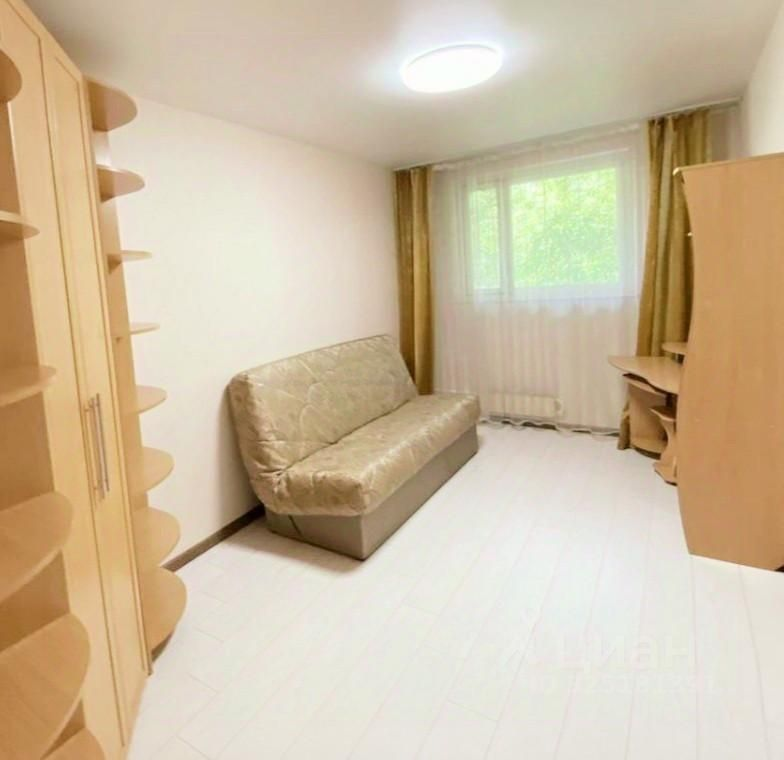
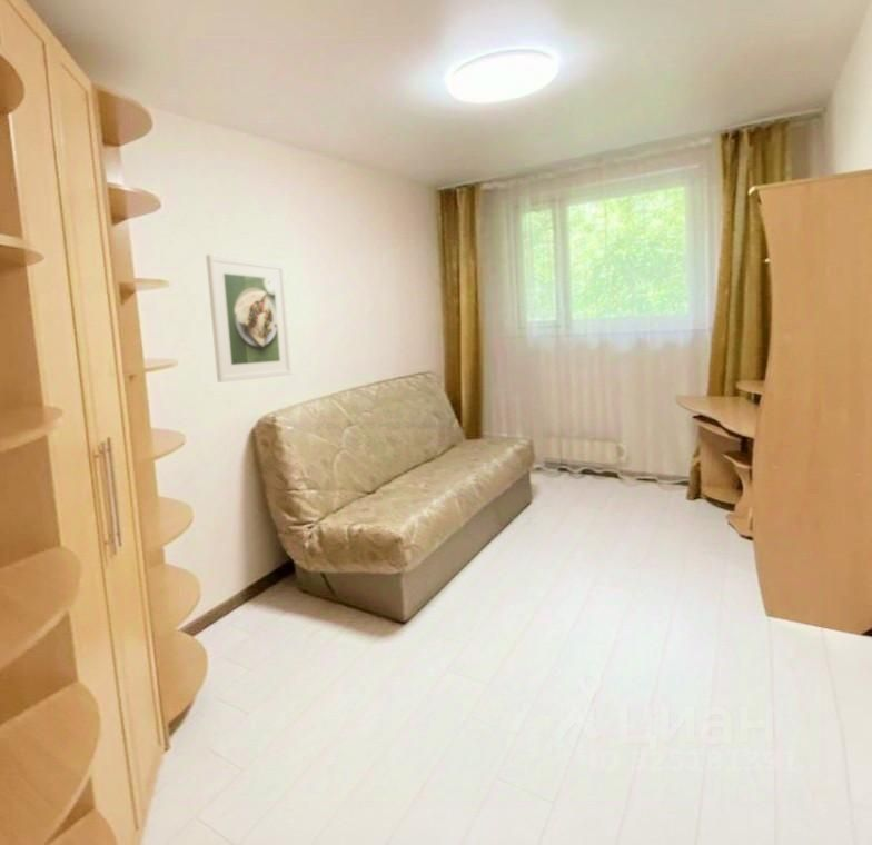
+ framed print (252, 319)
